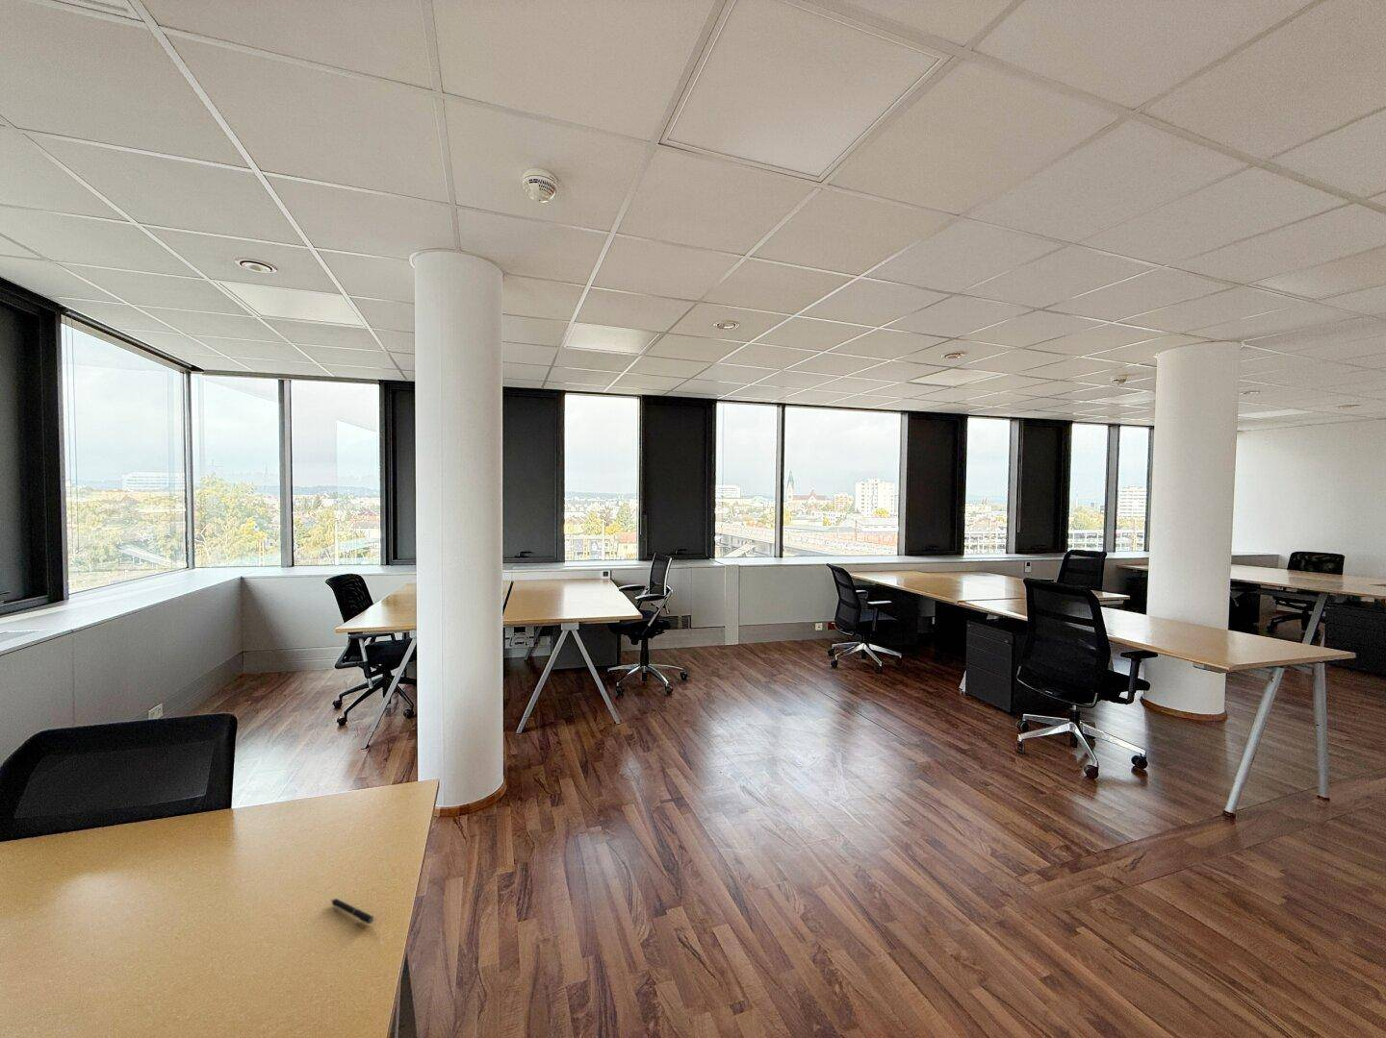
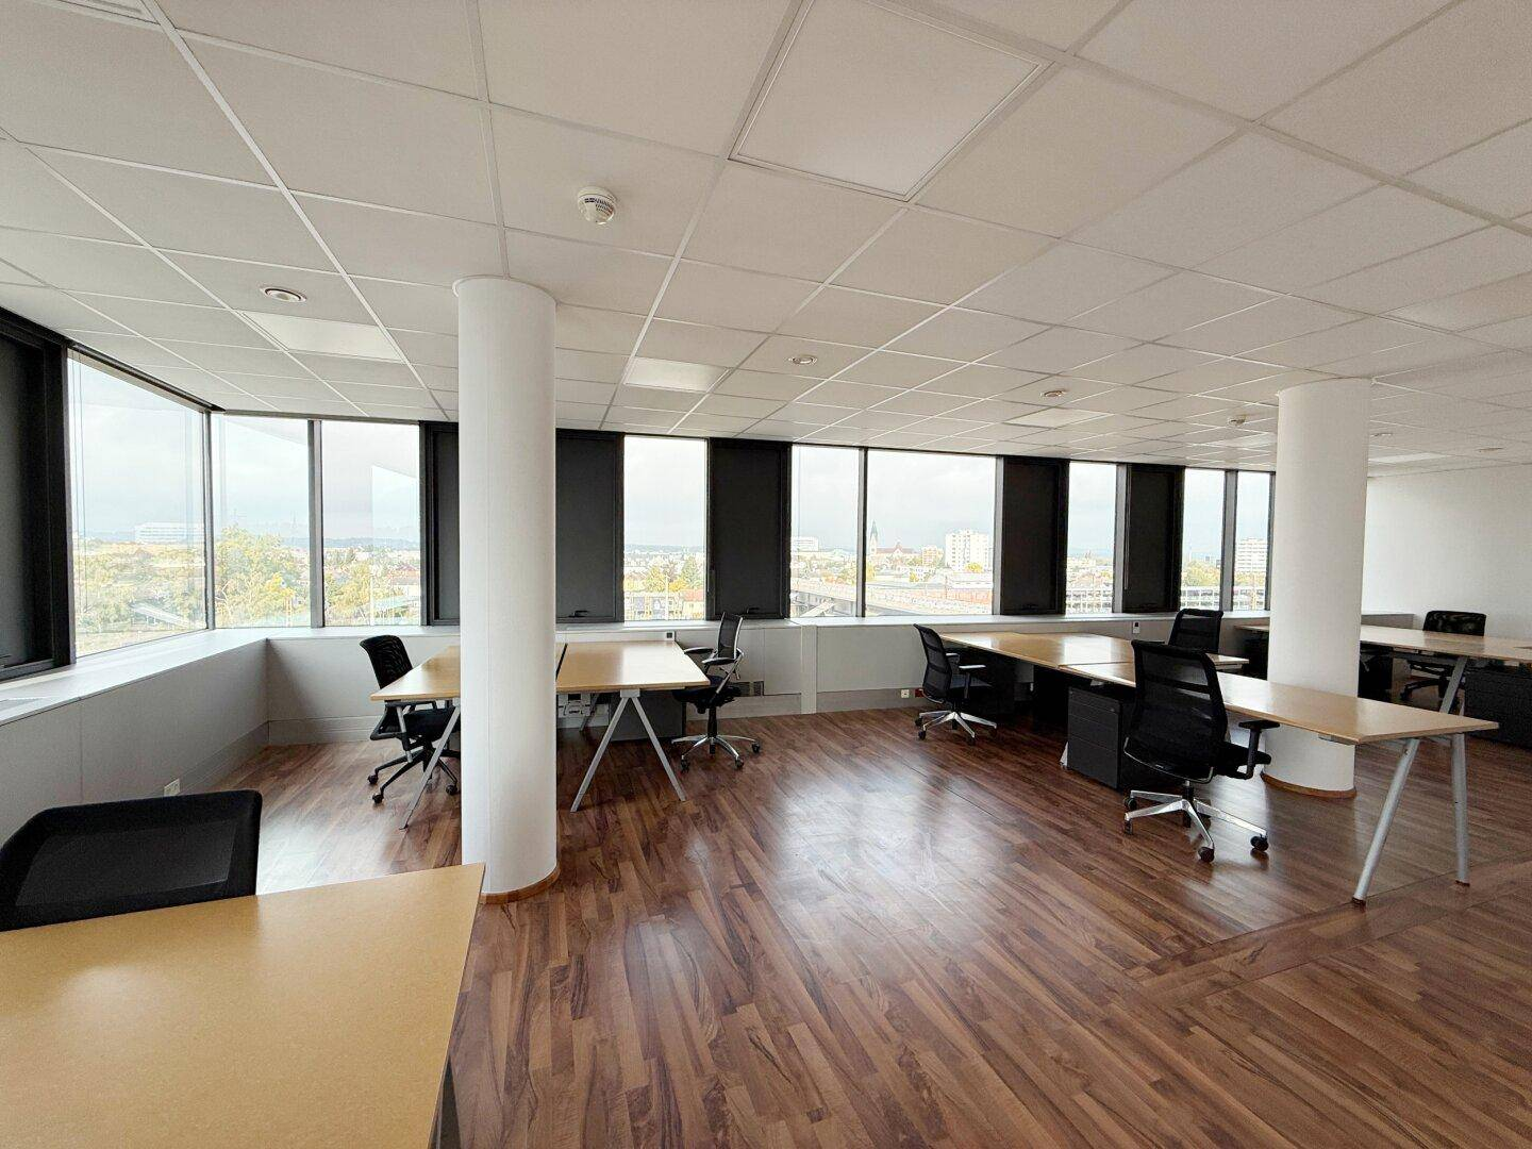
- pen (350, 909)
